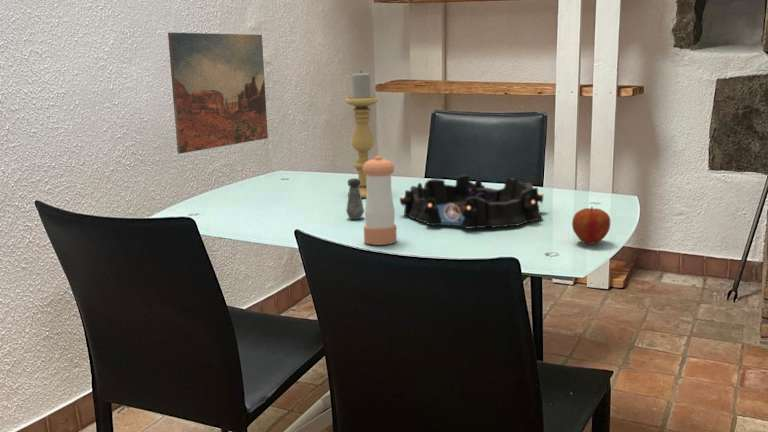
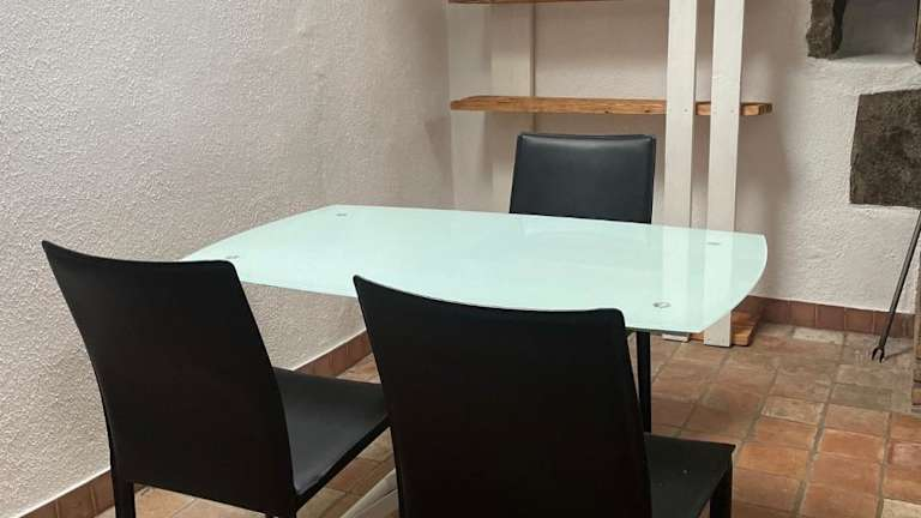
- decorative bowl (474, 198)
- pepper shaker (379, 199)
- candle holder (362, 133)
- wall art (222, 90)
- salt shaker (354, 198)
- apple (591, 225)
